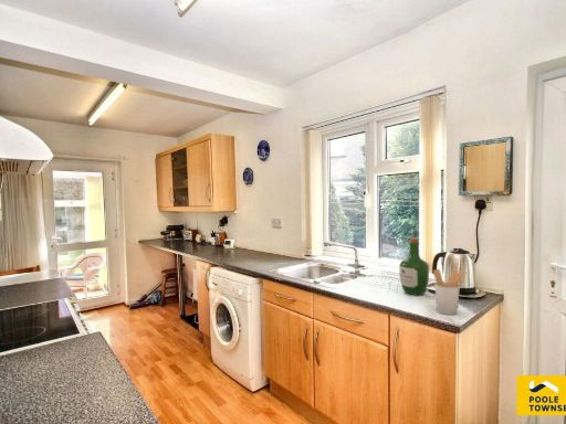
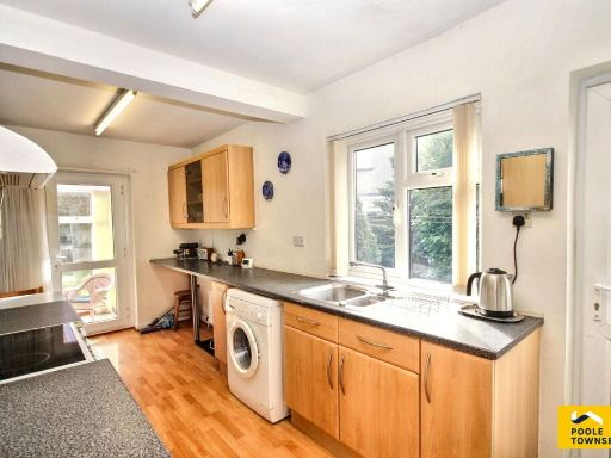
- wine bottle (413, 265)
- utensil holder (450, 290)
